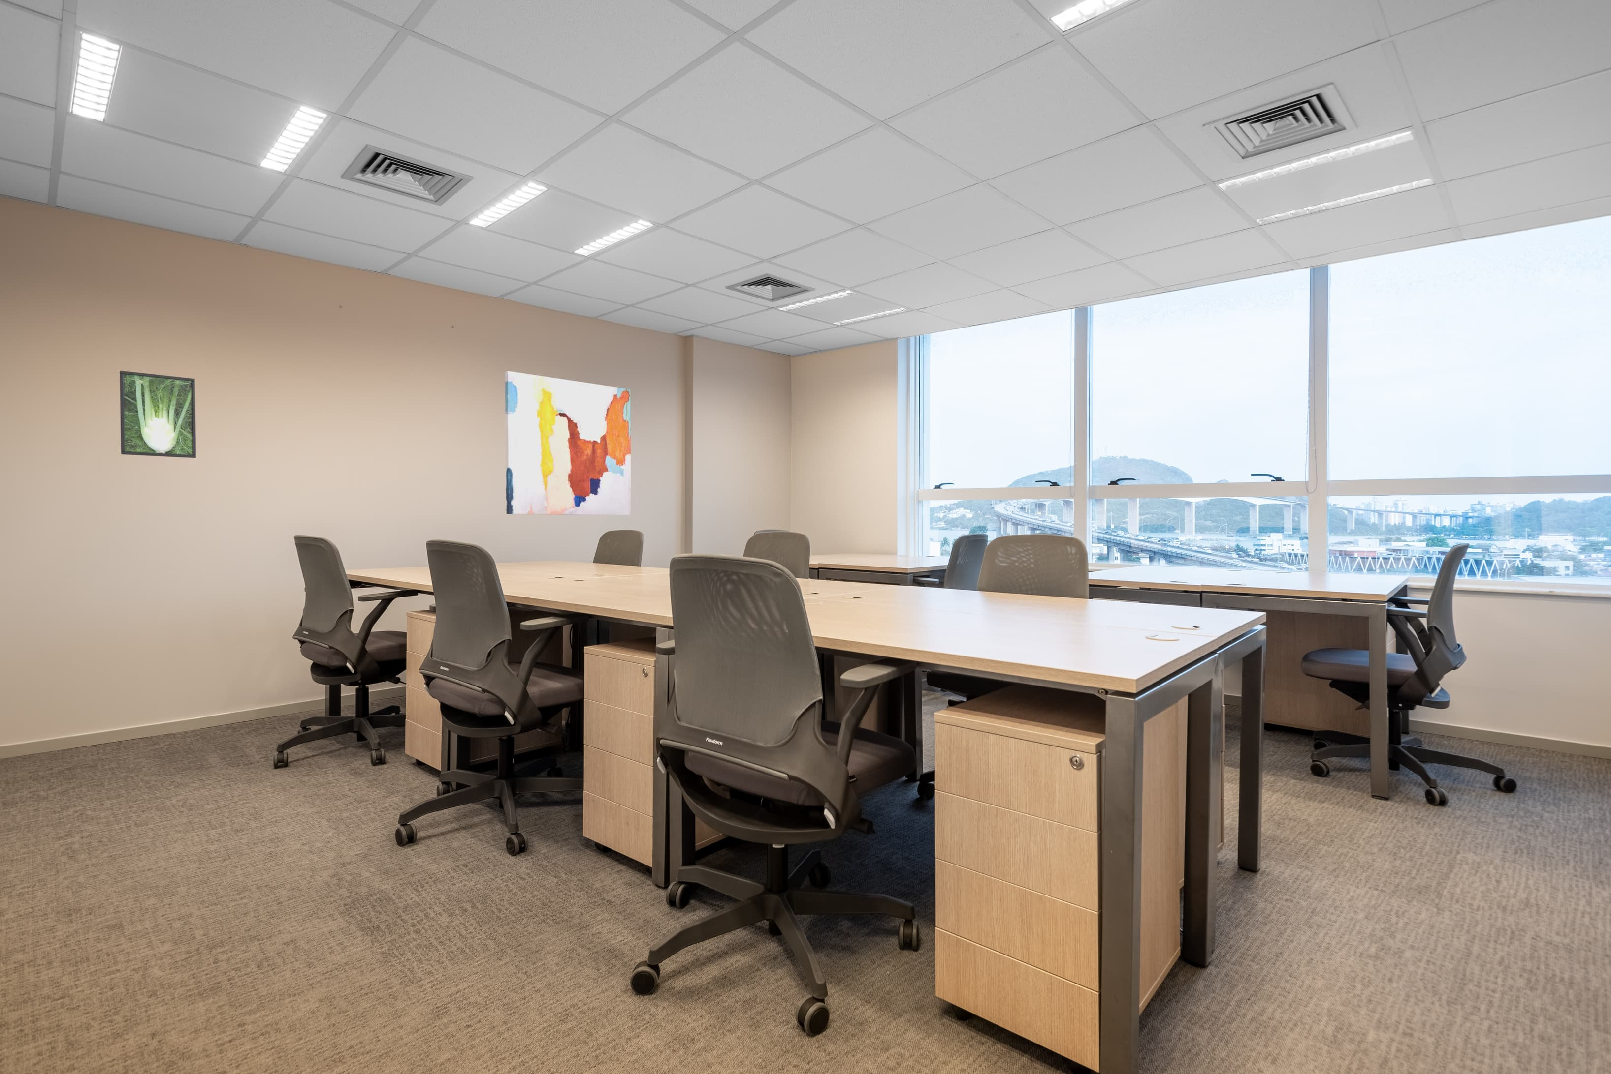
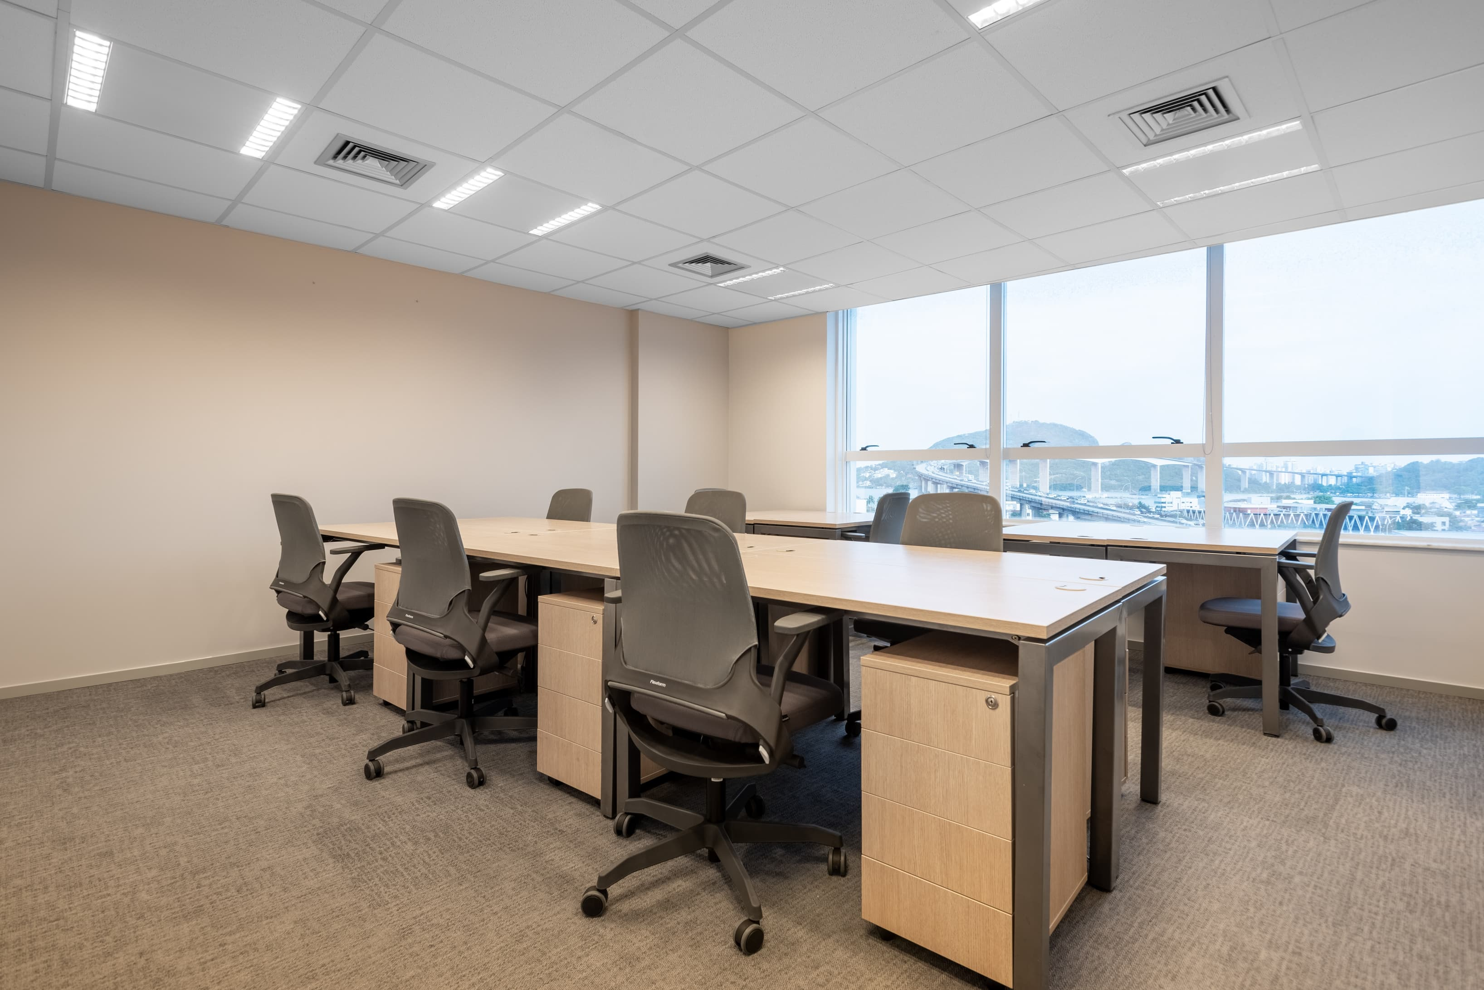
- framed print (158, 416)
- wall art (572, 447)
